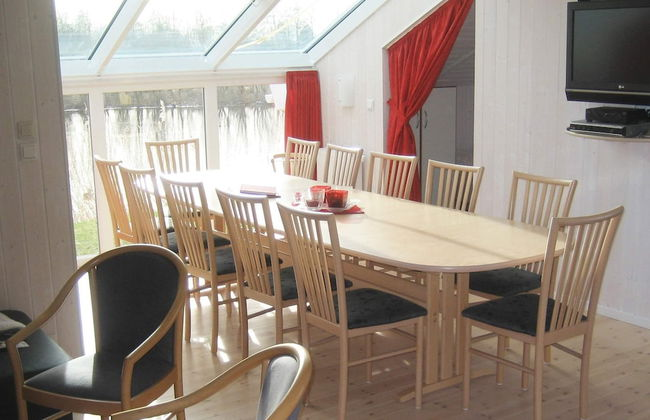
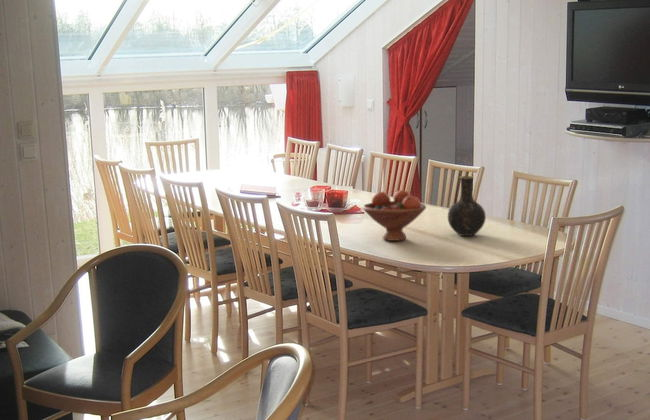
+ fruit bowl (394, 216)
+ vase (466, 205)
